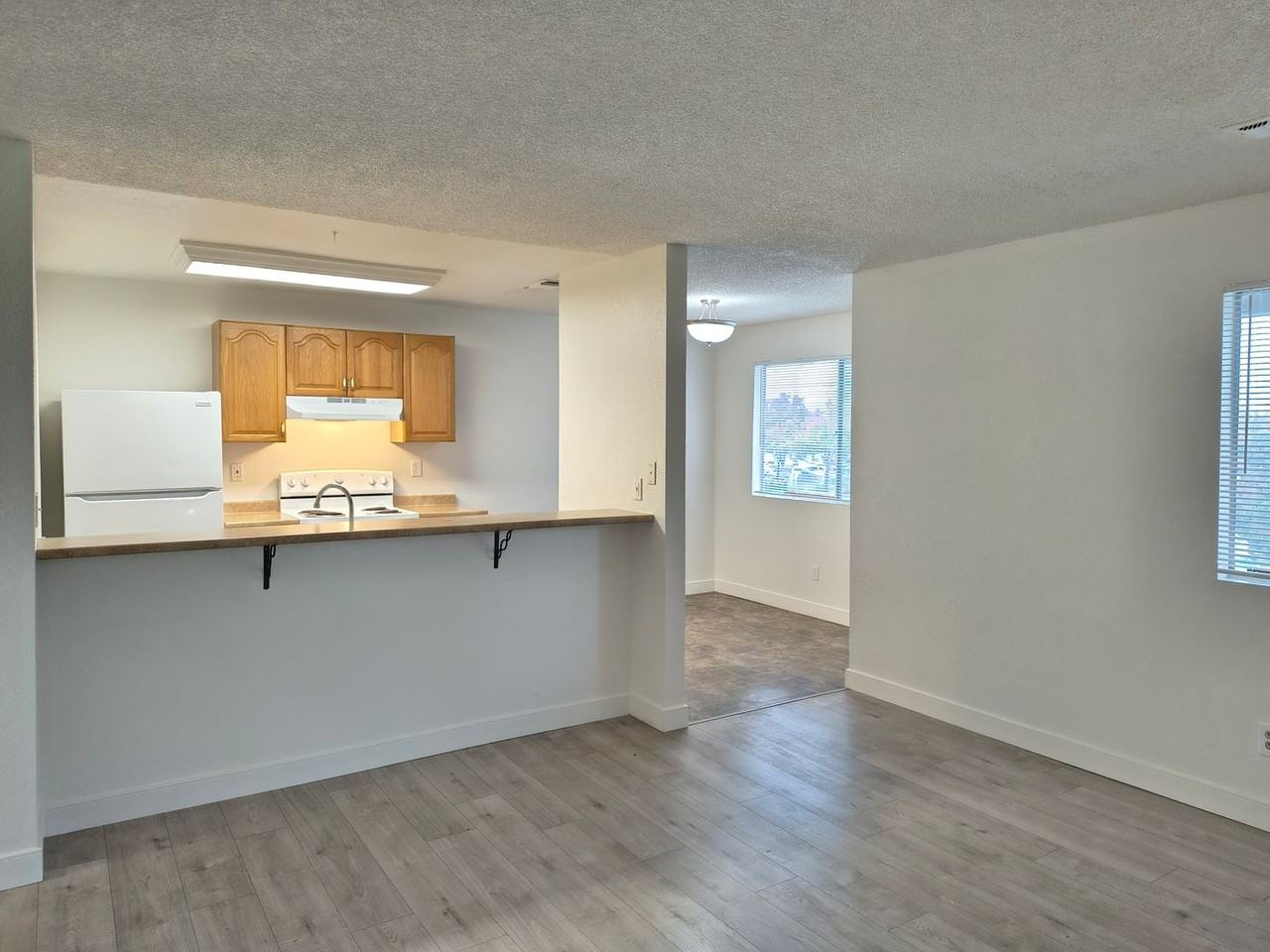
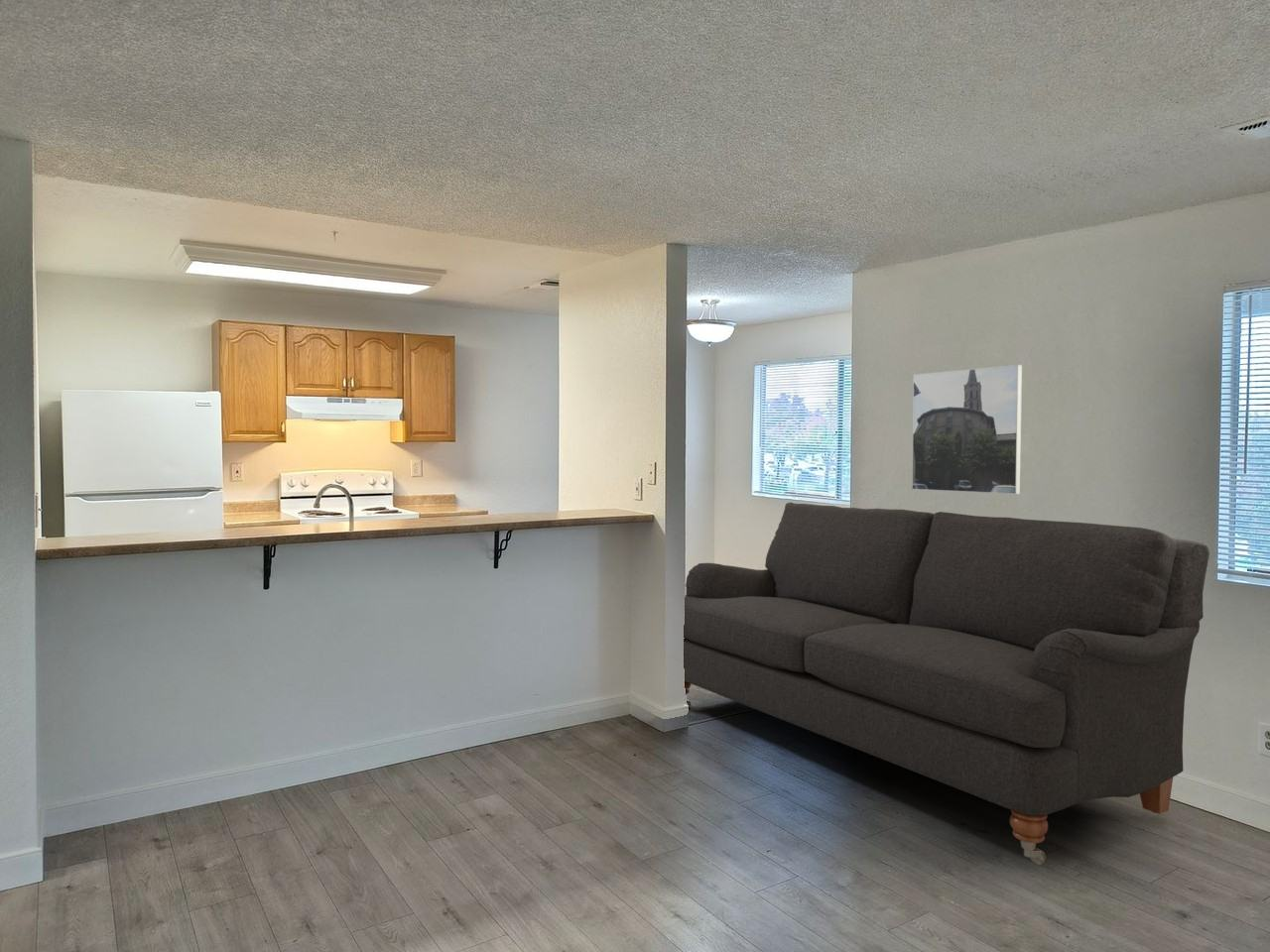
+ sofa (889, 632)
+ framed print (963, 430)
